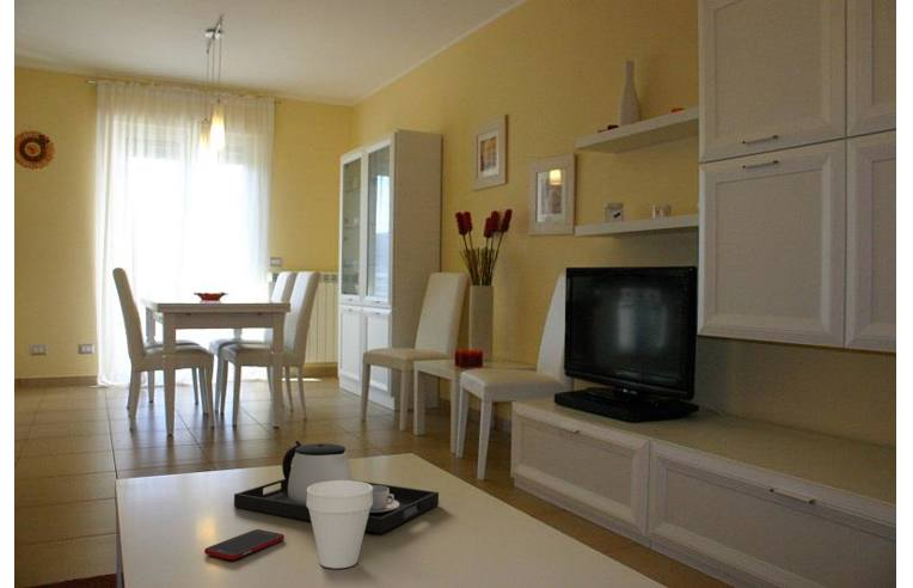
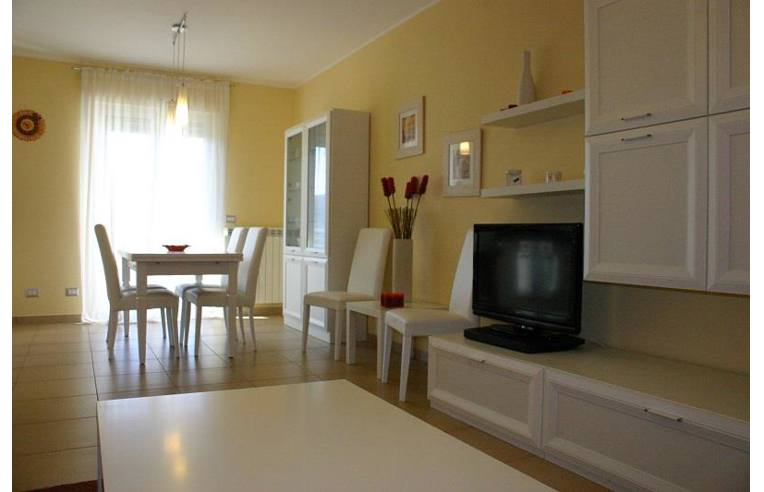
- teapot (337, 476)
- cup (339, 525)
- cell phone (245, 544)
